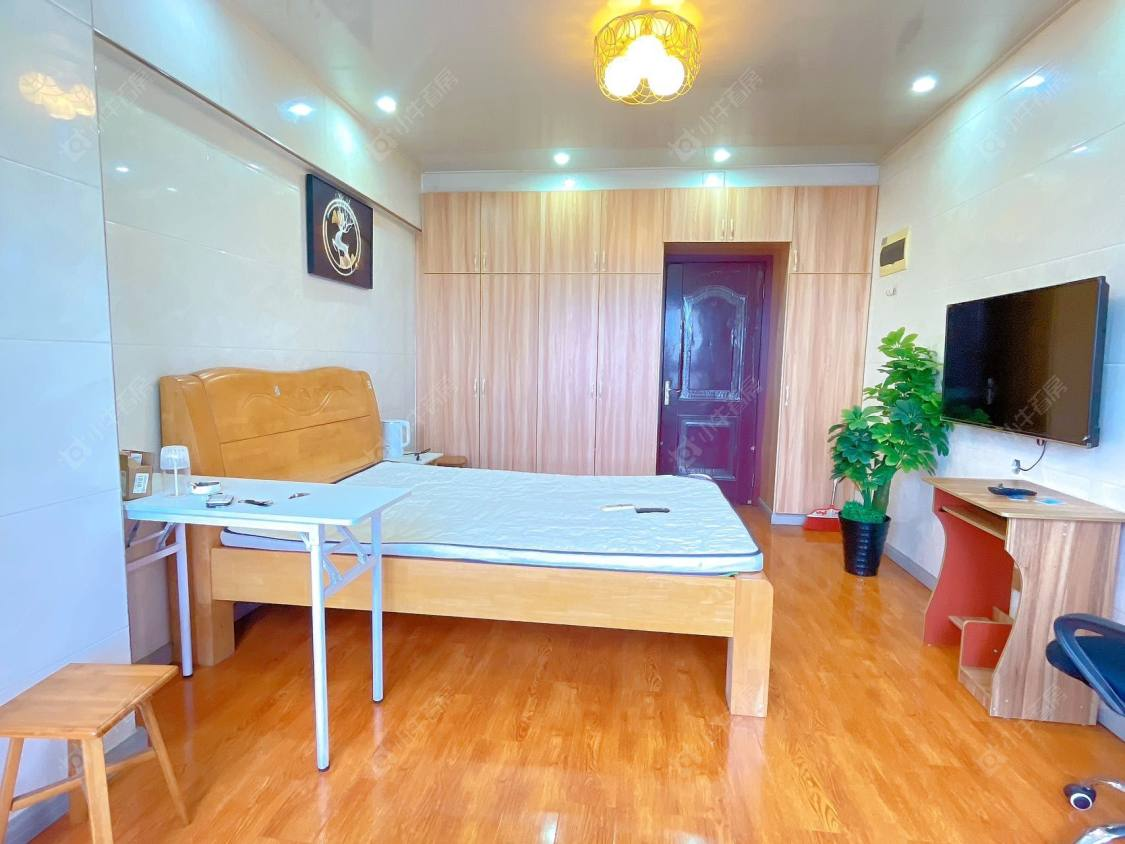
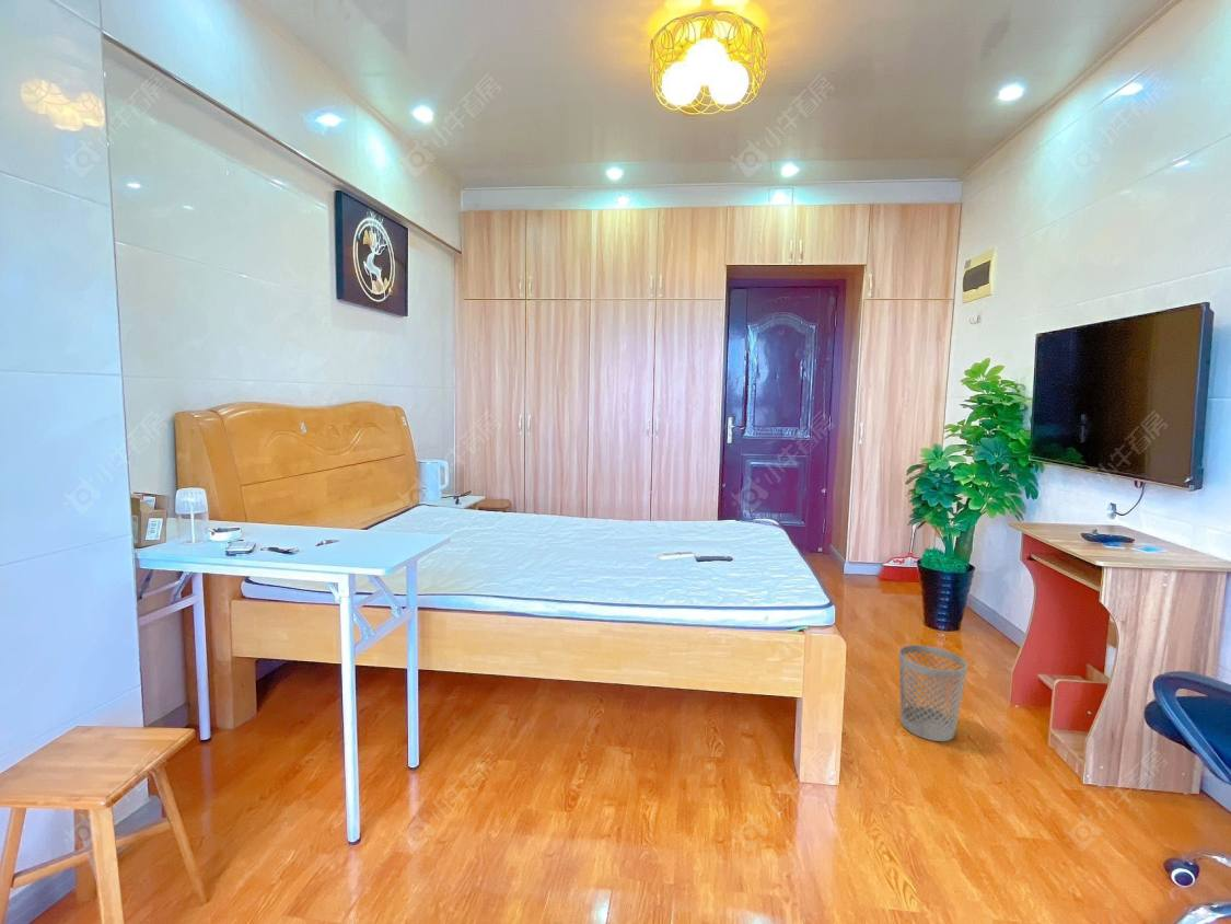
+ wastebasket (929, 692)
